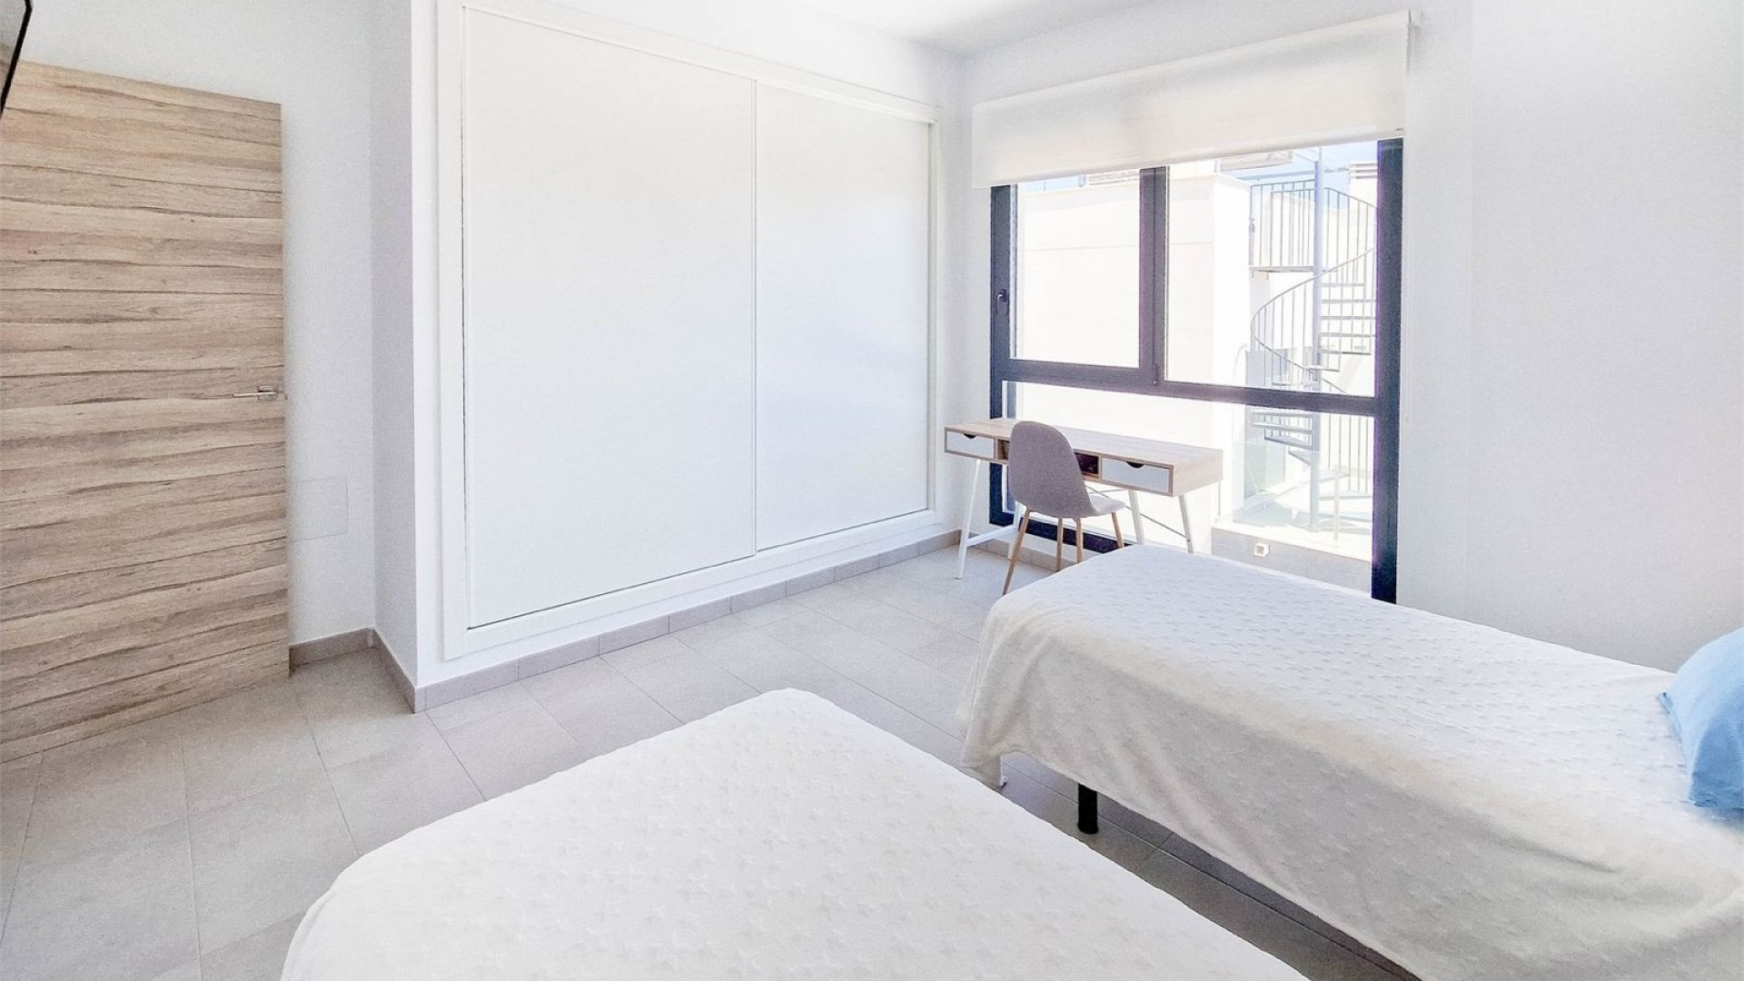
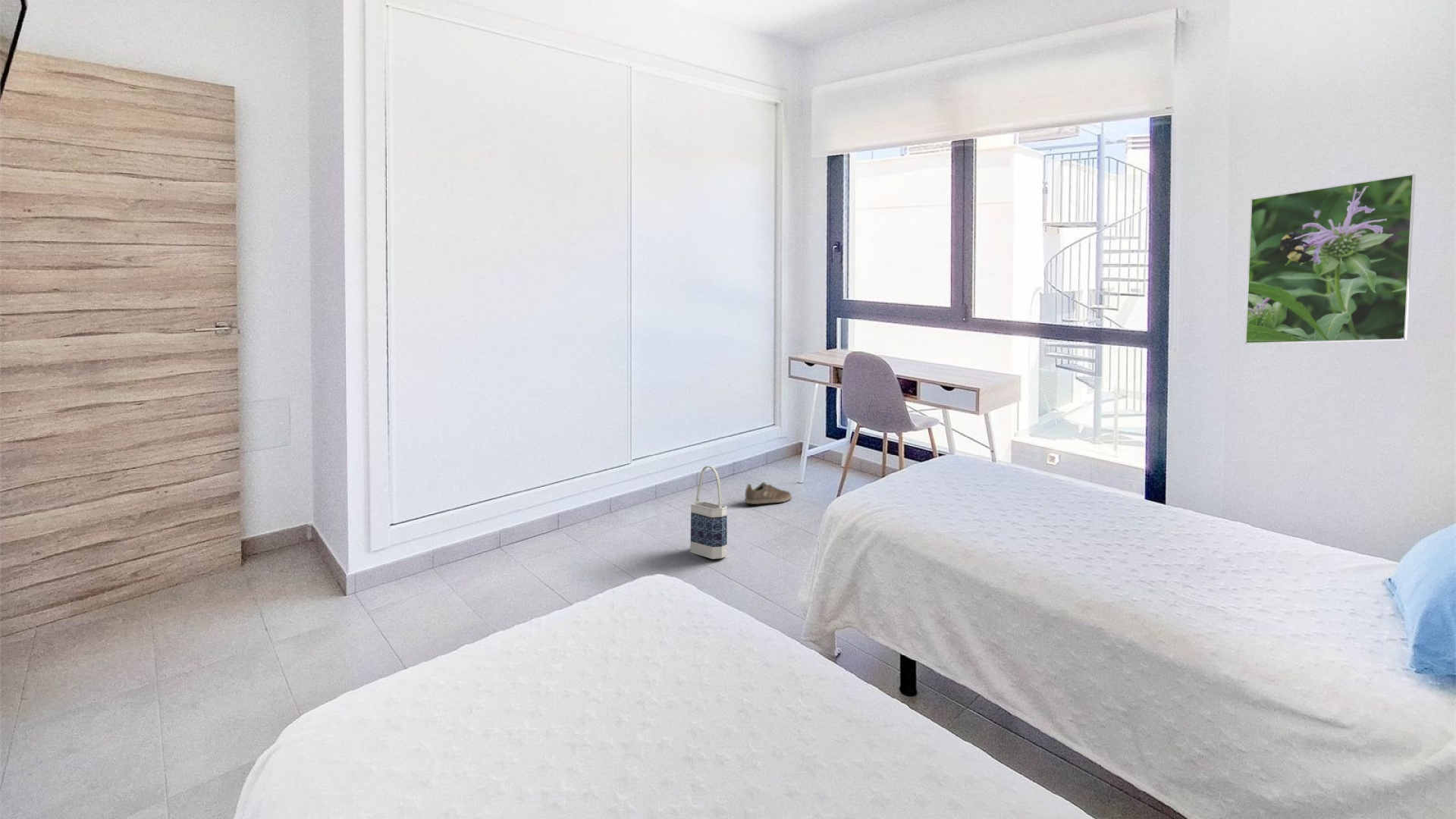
+ bag (708, 510)
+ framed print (1324, 265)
+ sneaker (769, 491)
